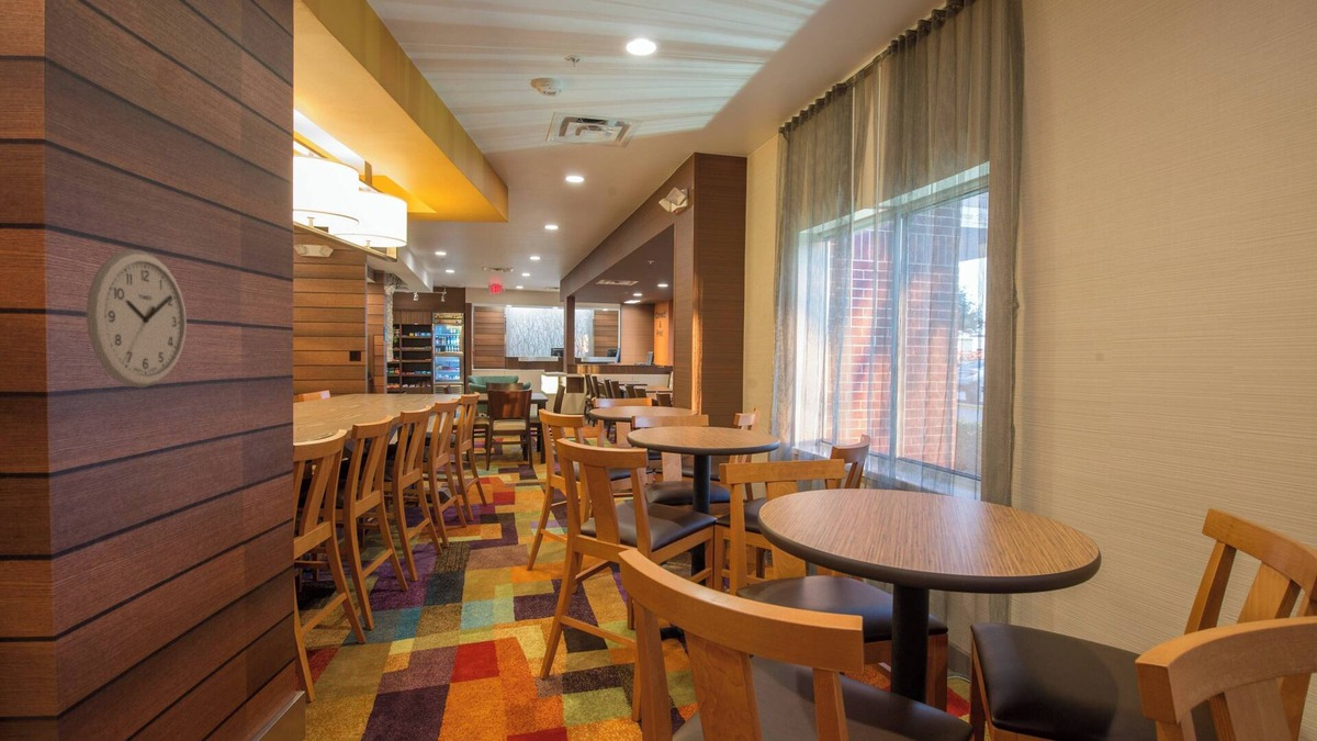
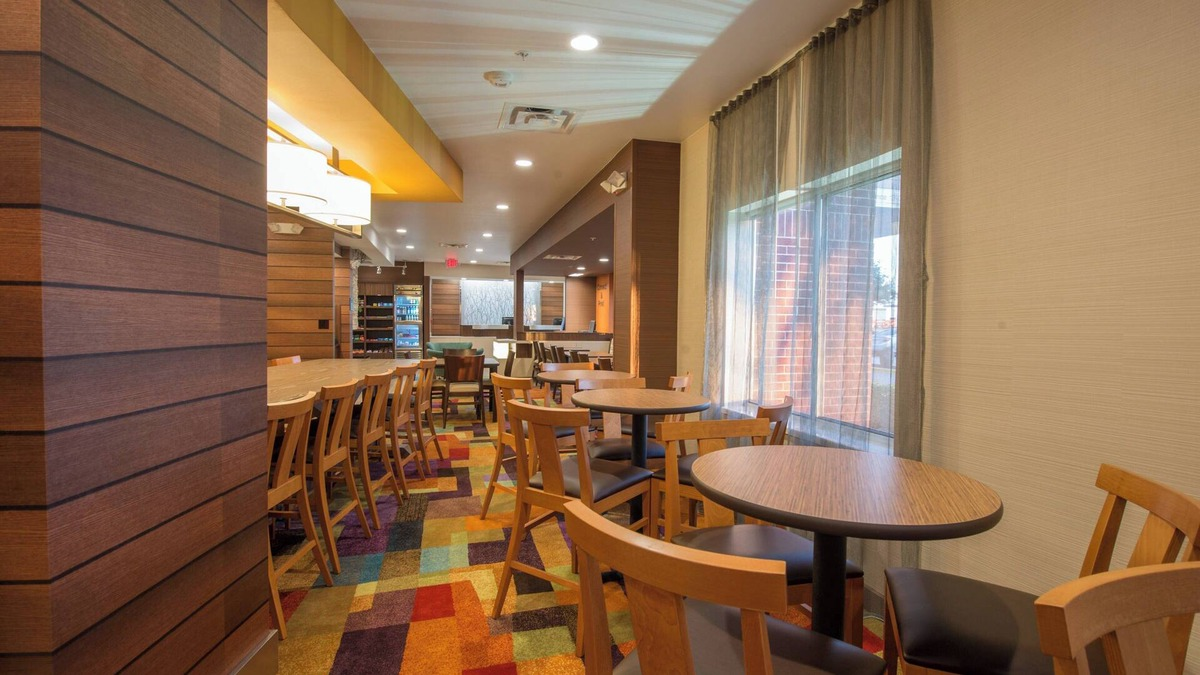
- wall clock (144, 318)
